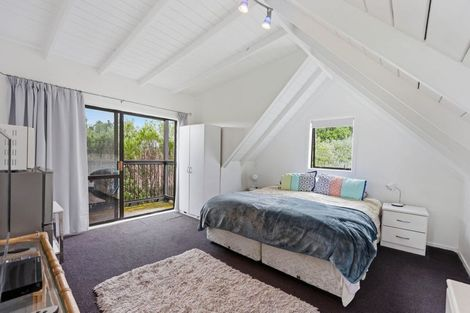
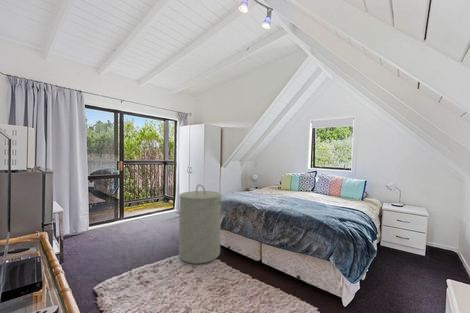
+ laundry hamper (200, 219)
